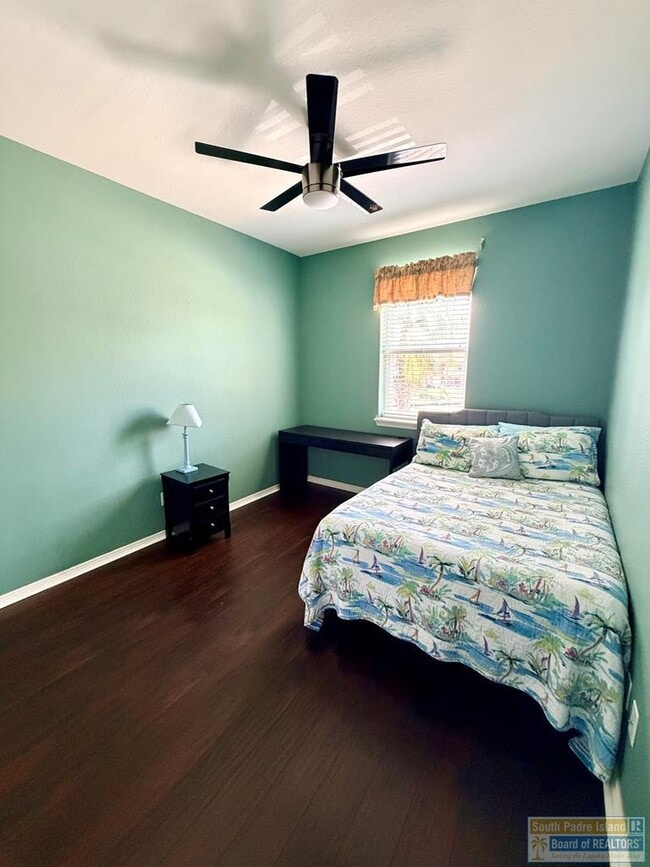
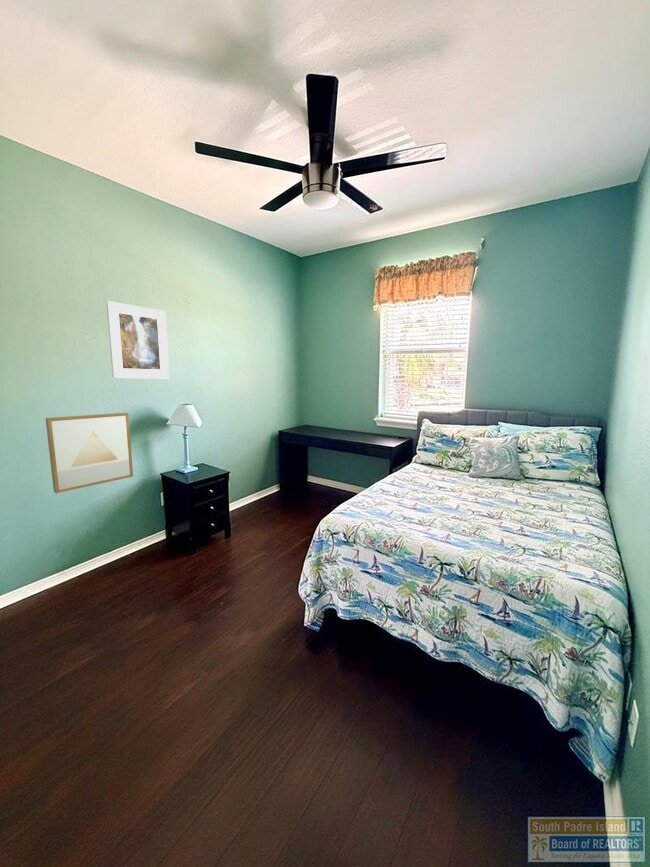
+ wall art (93, 450)
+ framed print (140, 342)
